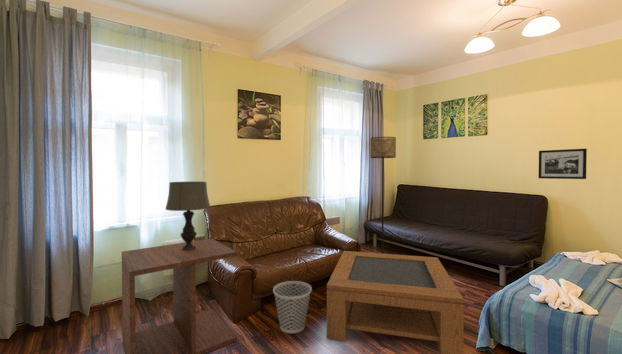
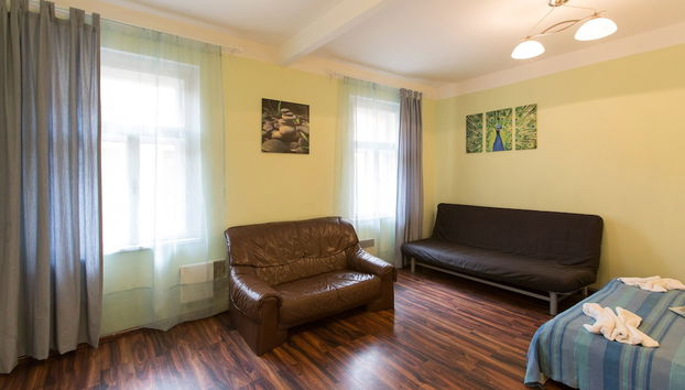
- side table (179, 296)
- coffee table (389, 292)
- wastebasket (292, 307)
- picture frame (561, 164)
- floor lamp (382, 201)
- table lamp (188, 215)
